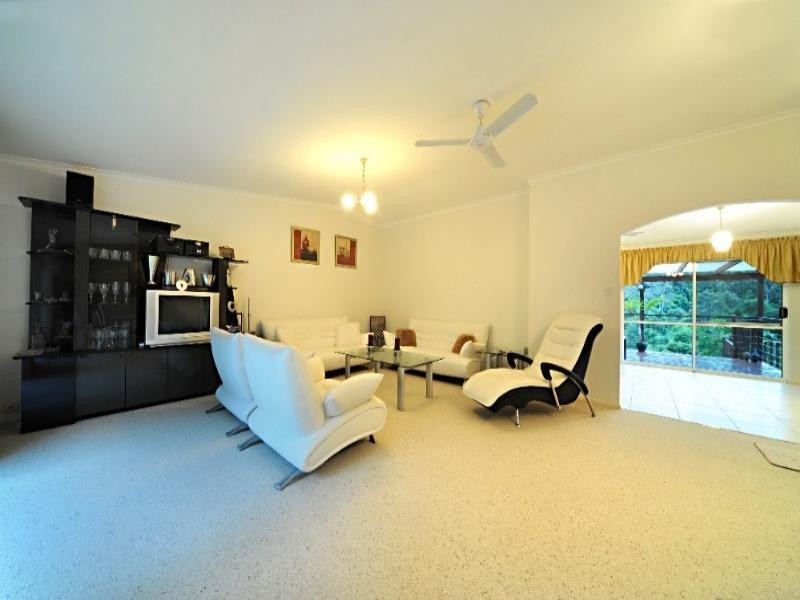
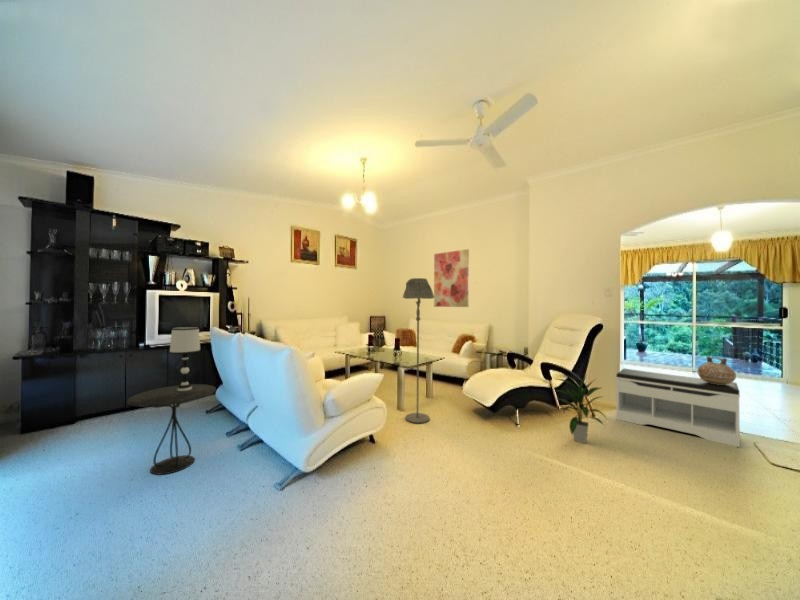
+ ceramic vessel (716, 370)
+ indoor plant (577, 407)
+ side table (174, 428)
+ floor lamp (417, 348)
+ wall art (450, 279)
+ bench (672, 401)
+ table lamp (185, 358)
